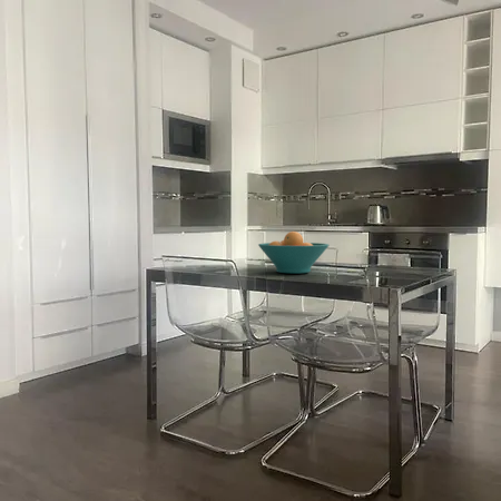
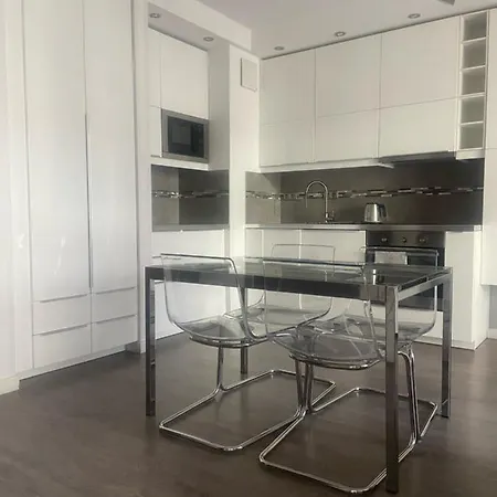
- fruit bowl (293, 252)
